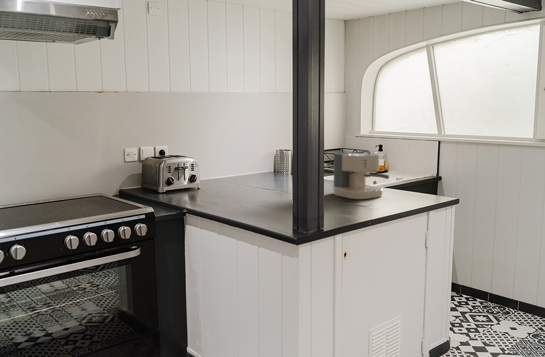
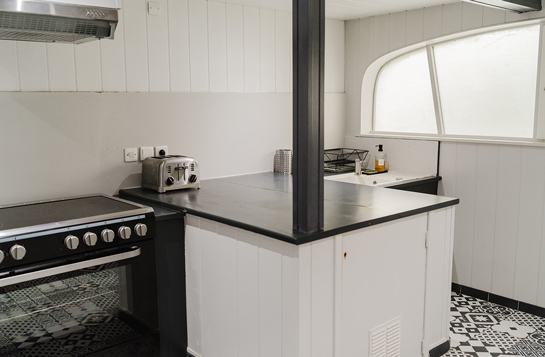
- coffee maker (361, 173)
